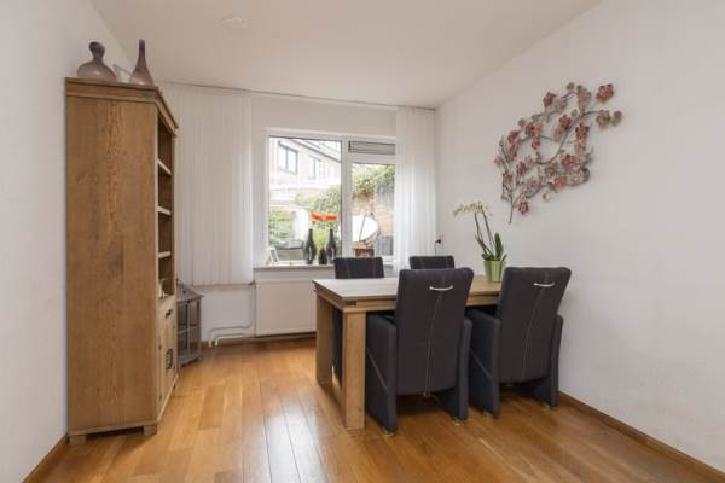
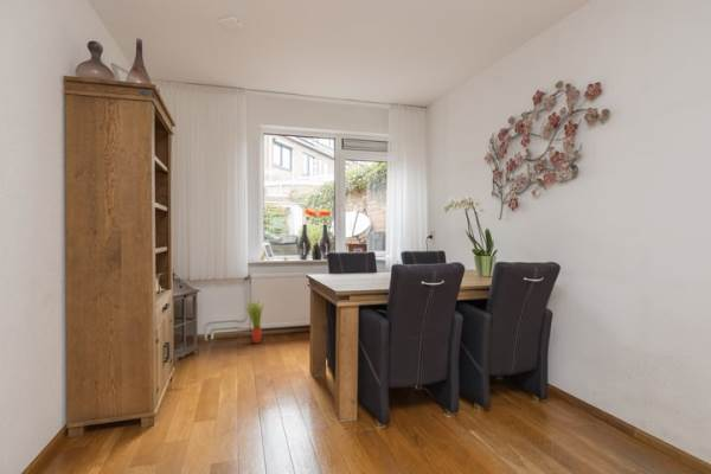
+ potted plant (255, 320)
